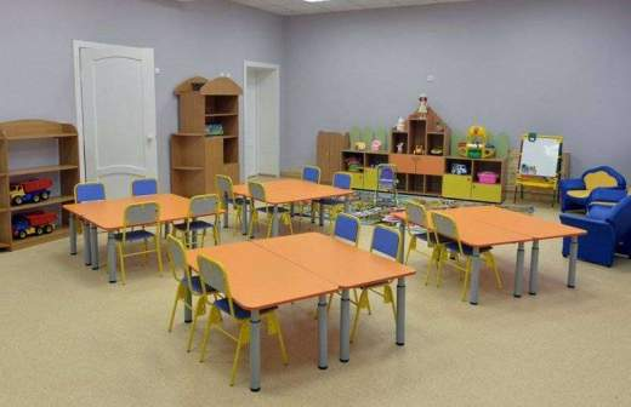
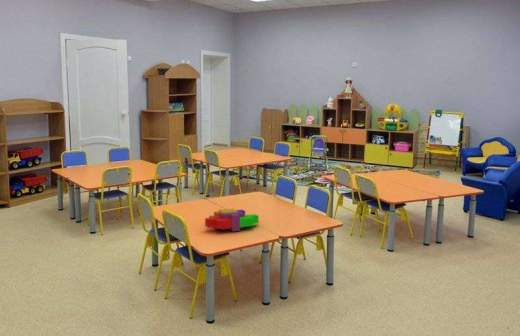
+ toy blocks (229, 218)
